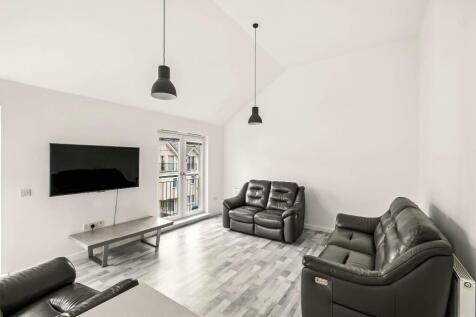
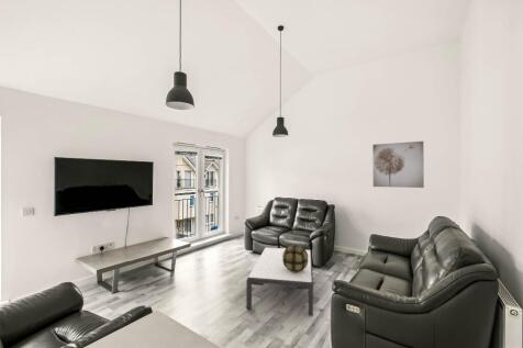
+ decorative sphere (294, 258)
+ wall art (397, 165)
+ coffee table (283, 274)
